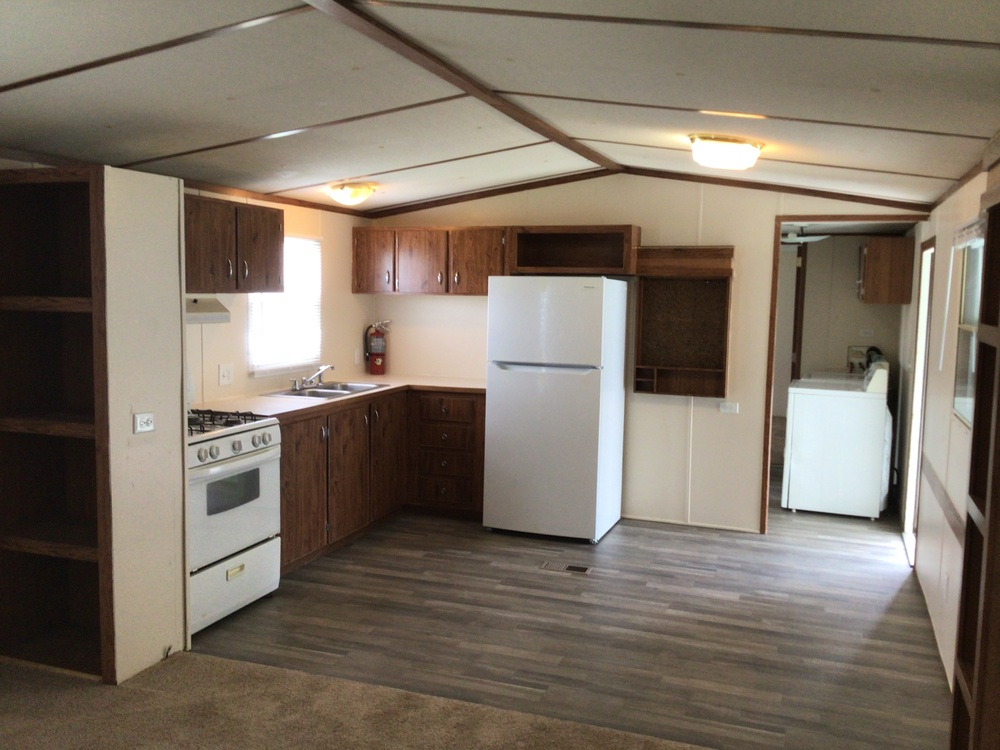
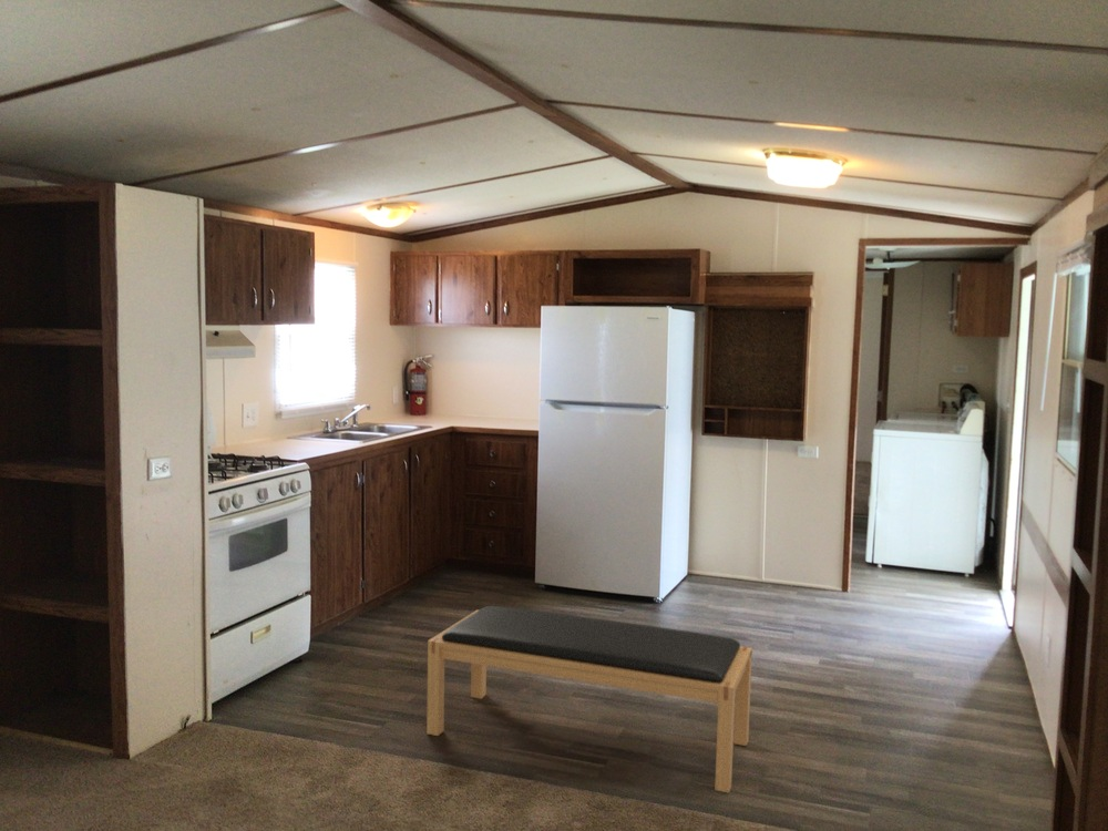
+ bench (588, 681)
